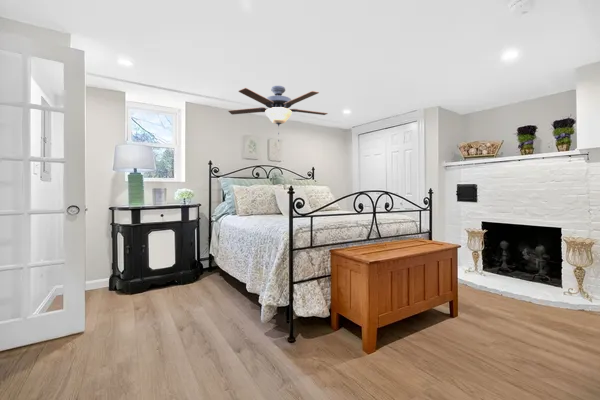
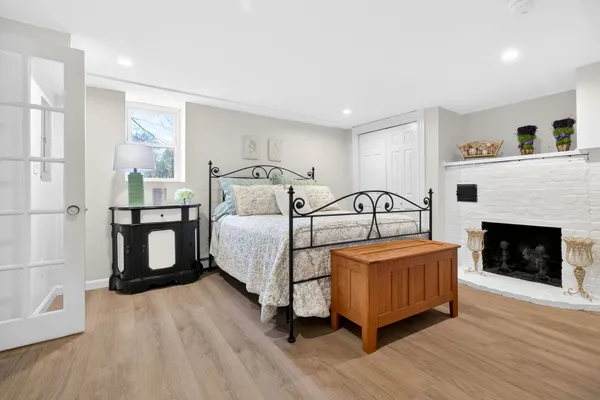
- ceiling fan (278, 116)
